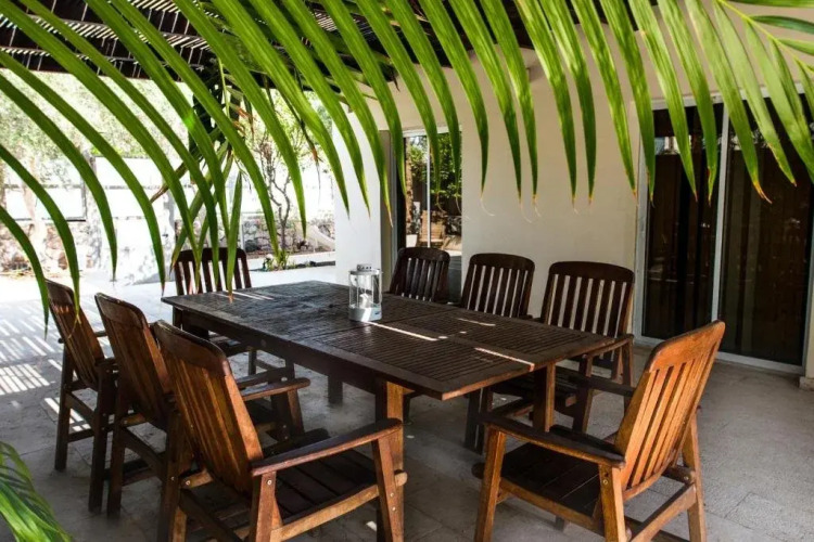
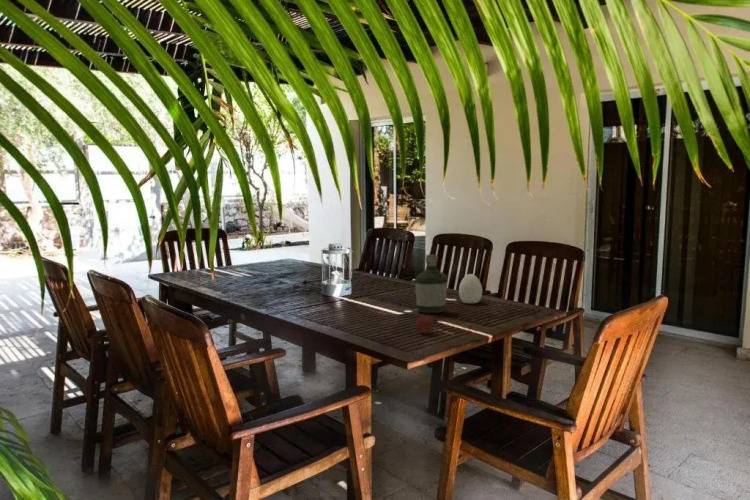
+ fruit (425, 323)
+ decorative egg (470, 288)
+ bottle (431, 283)
